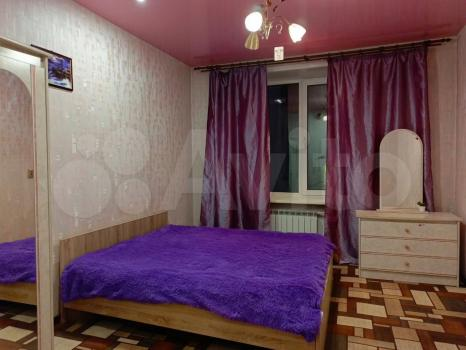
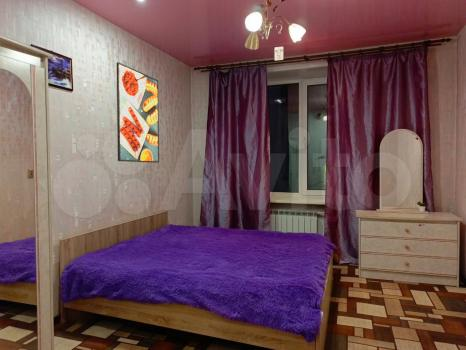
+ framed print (139, 117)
